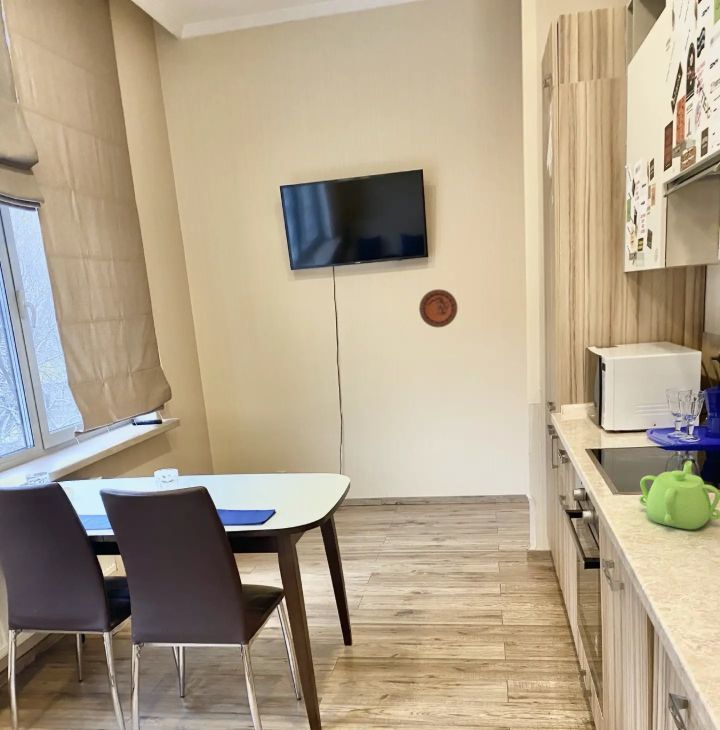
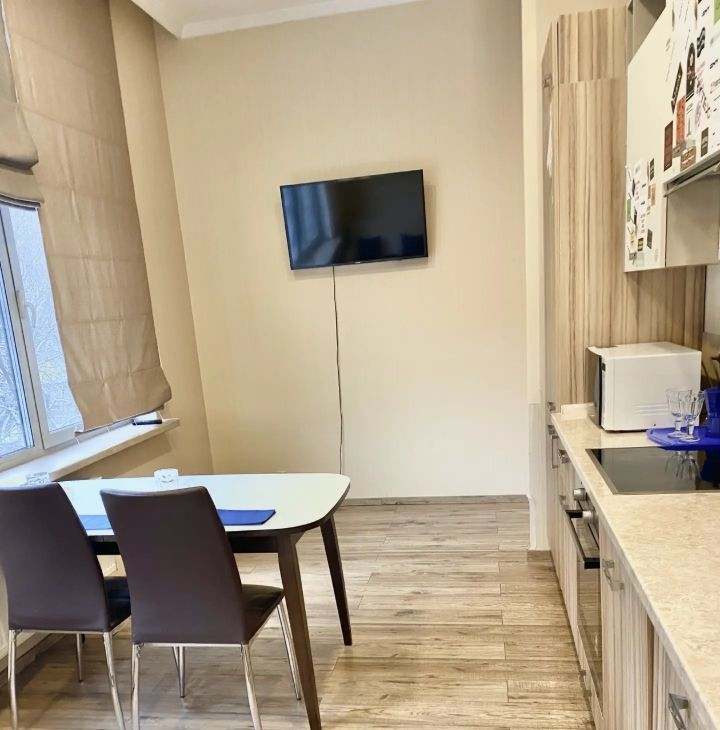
- decorative plate (438, 308)
- teapot (679, 493)
